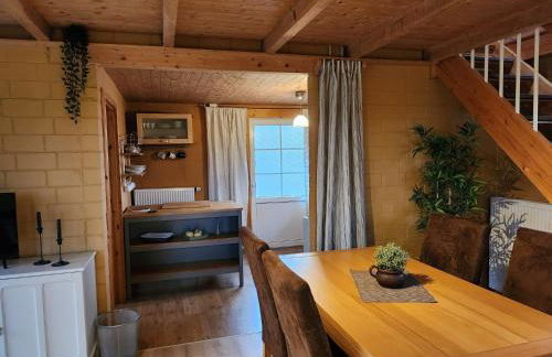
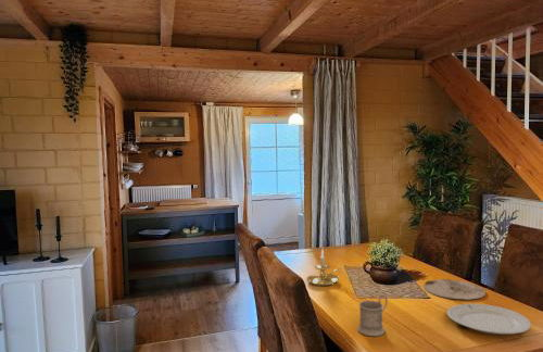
+ mug (375, 313)
+ candle holder (325, 265)
+ chinaware (487, 319)
+ plate (453, 288)
